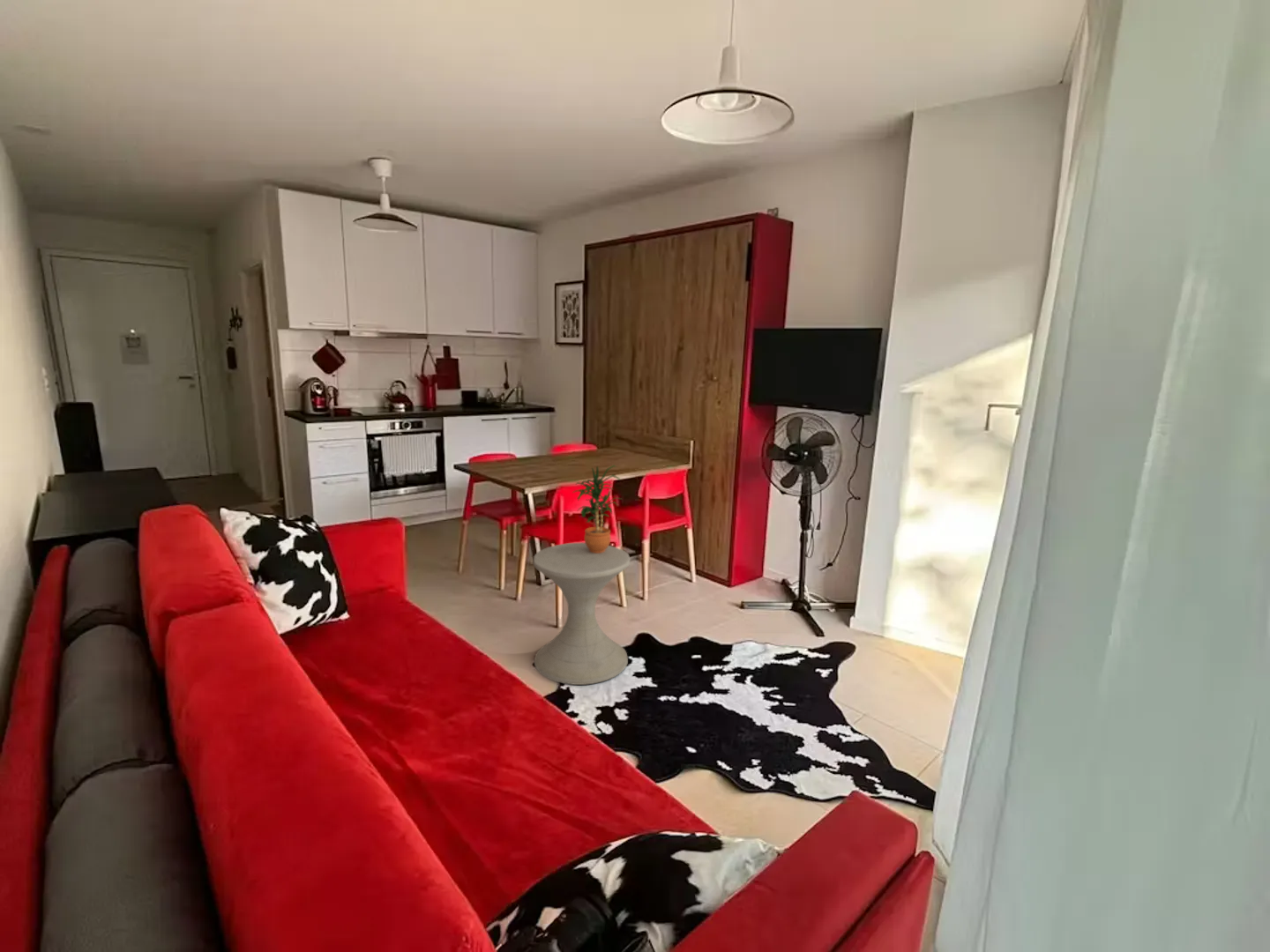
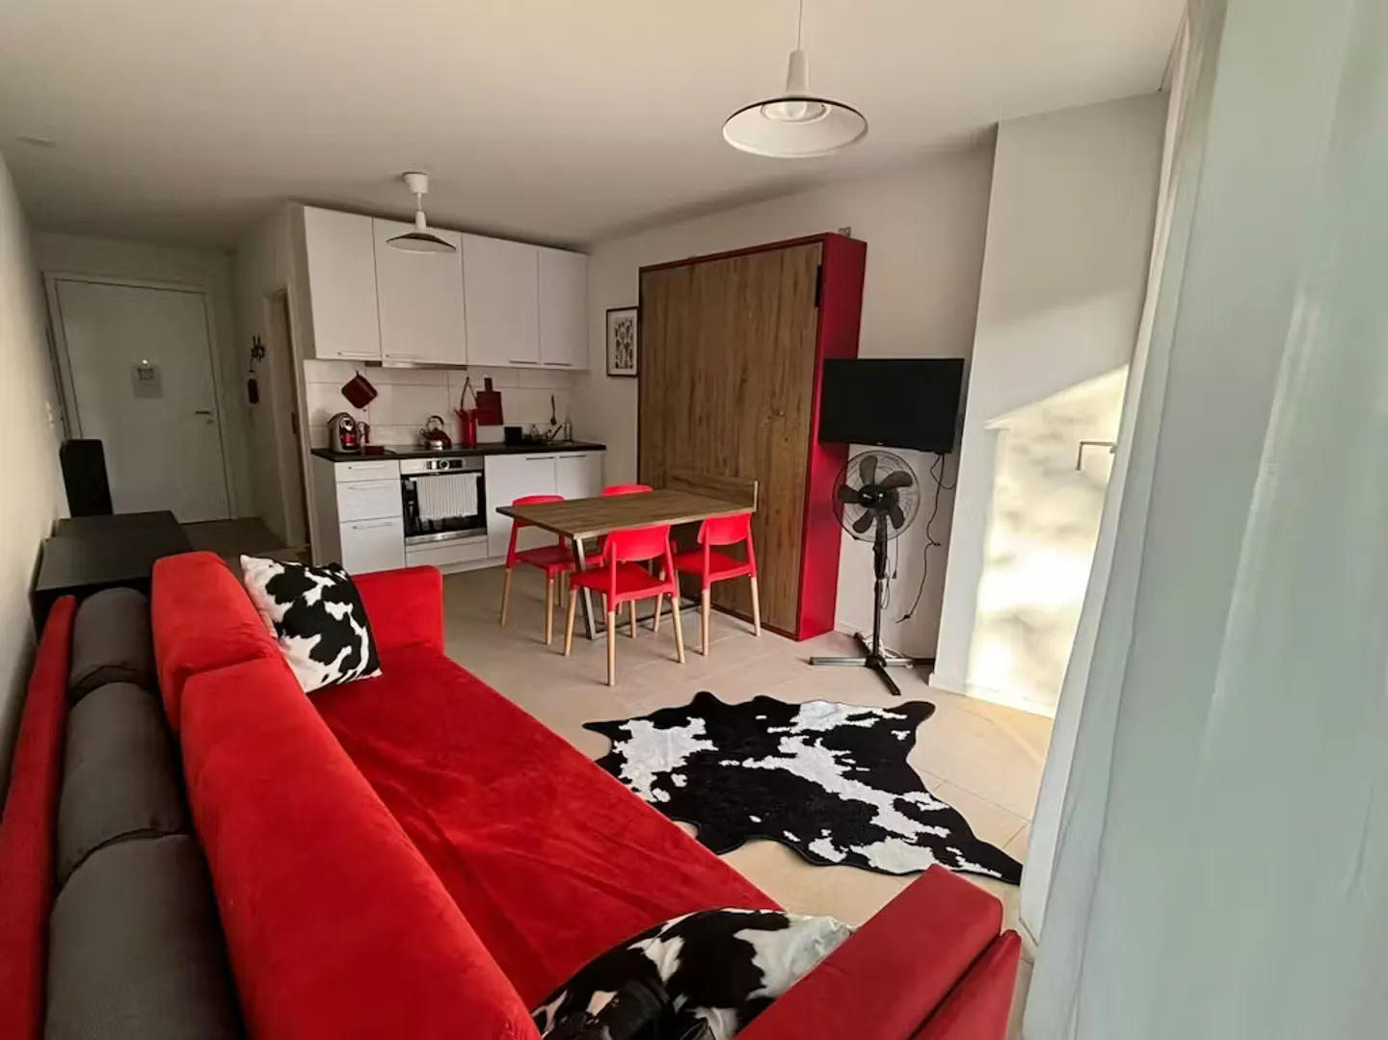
- potted plant (594, 508)
- side table (581, 609)
